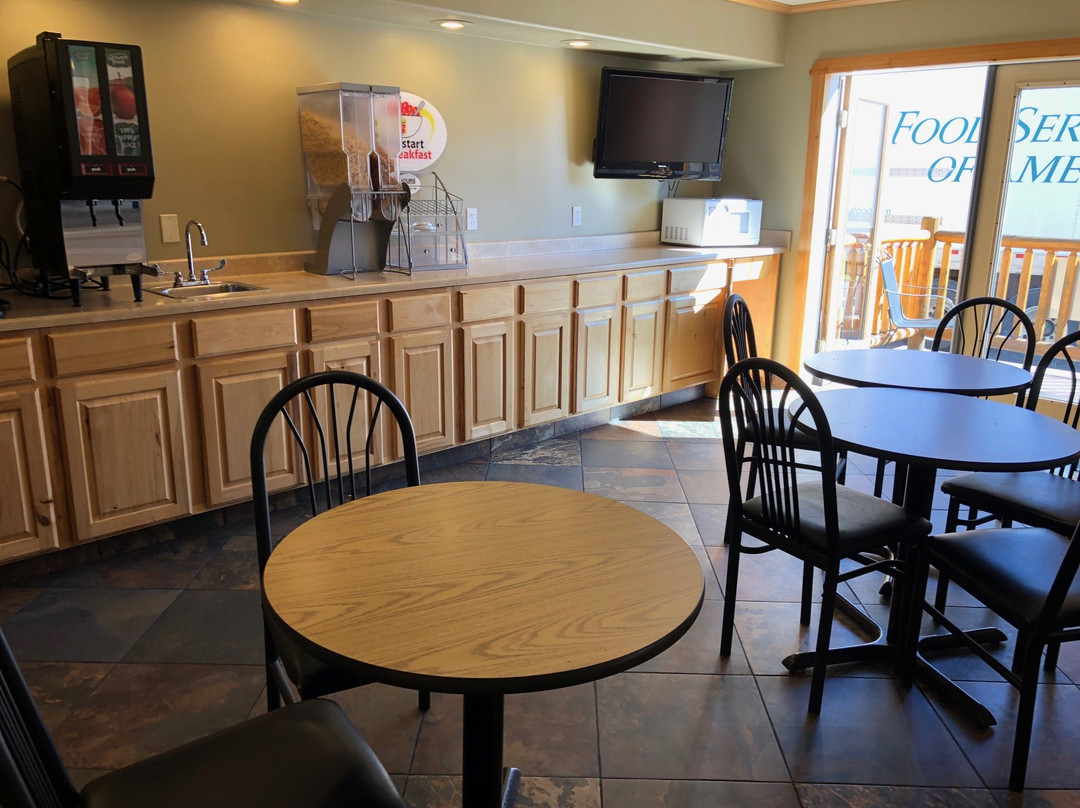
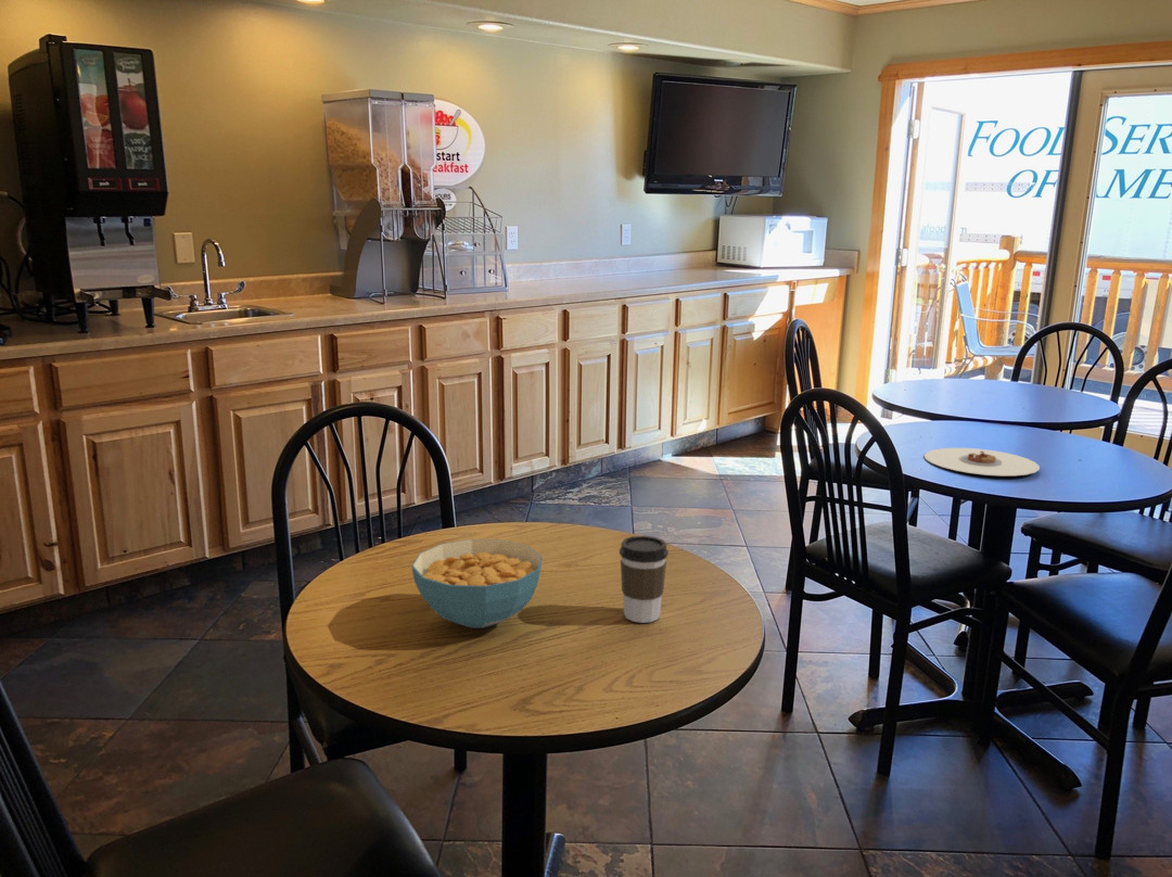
+ plate (981, 457)
+ coffee cup (642, 580)
+ cereal bowl (479, 590)
